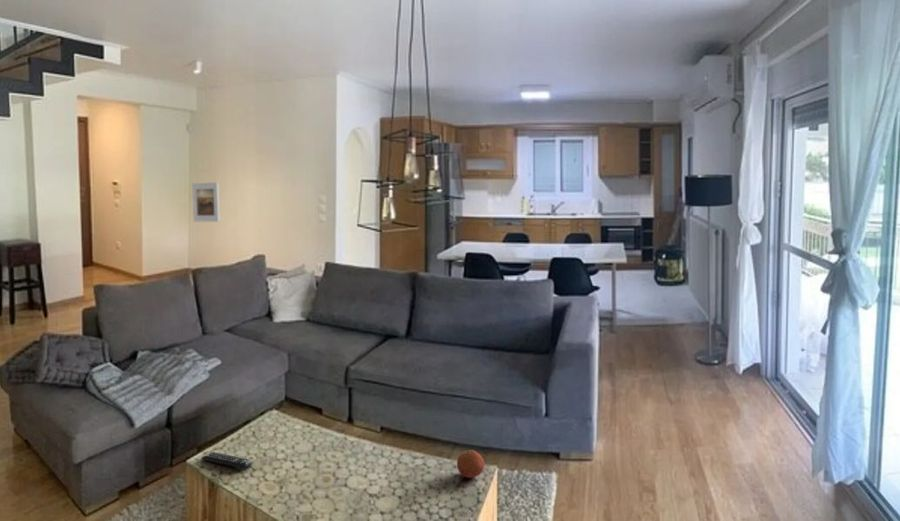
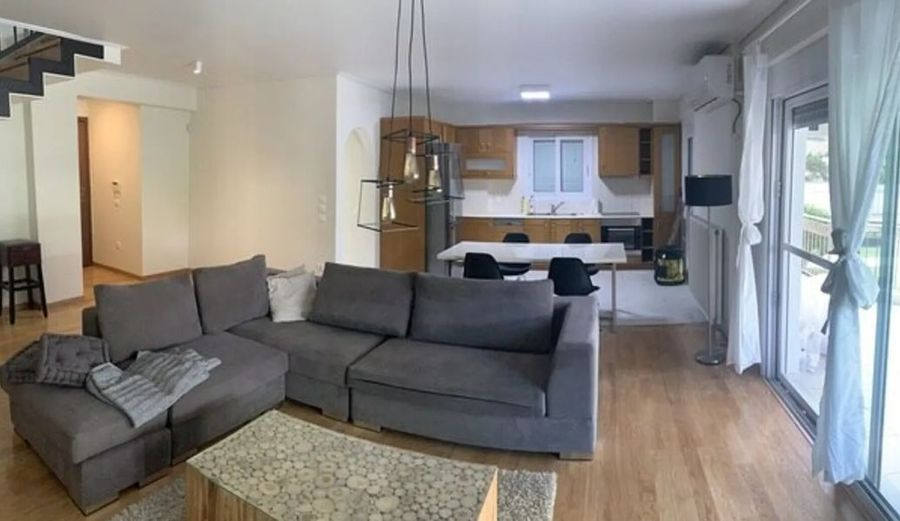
- fruit (470, 463)
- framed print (205, 202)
- remote control (226, 460)
